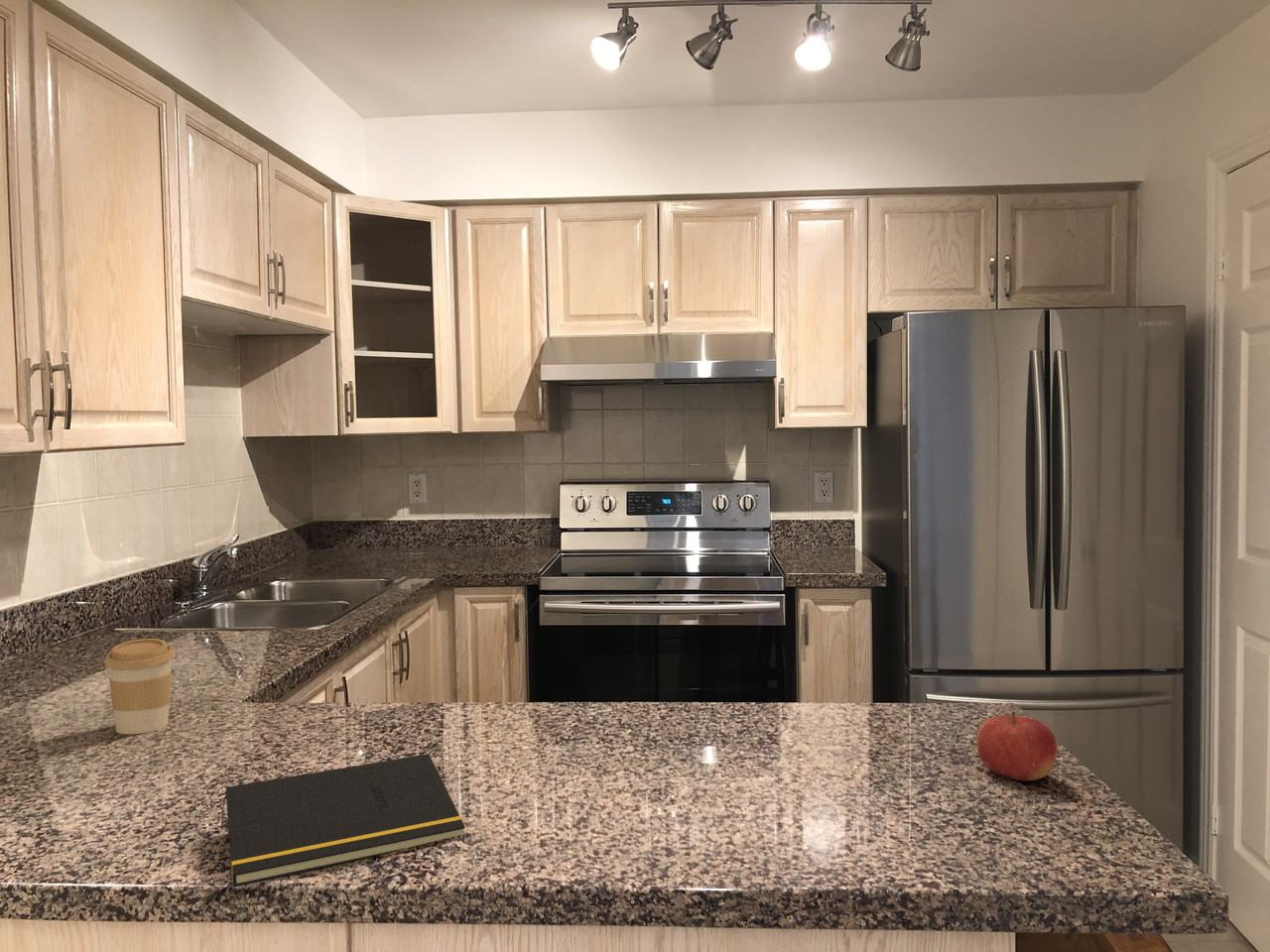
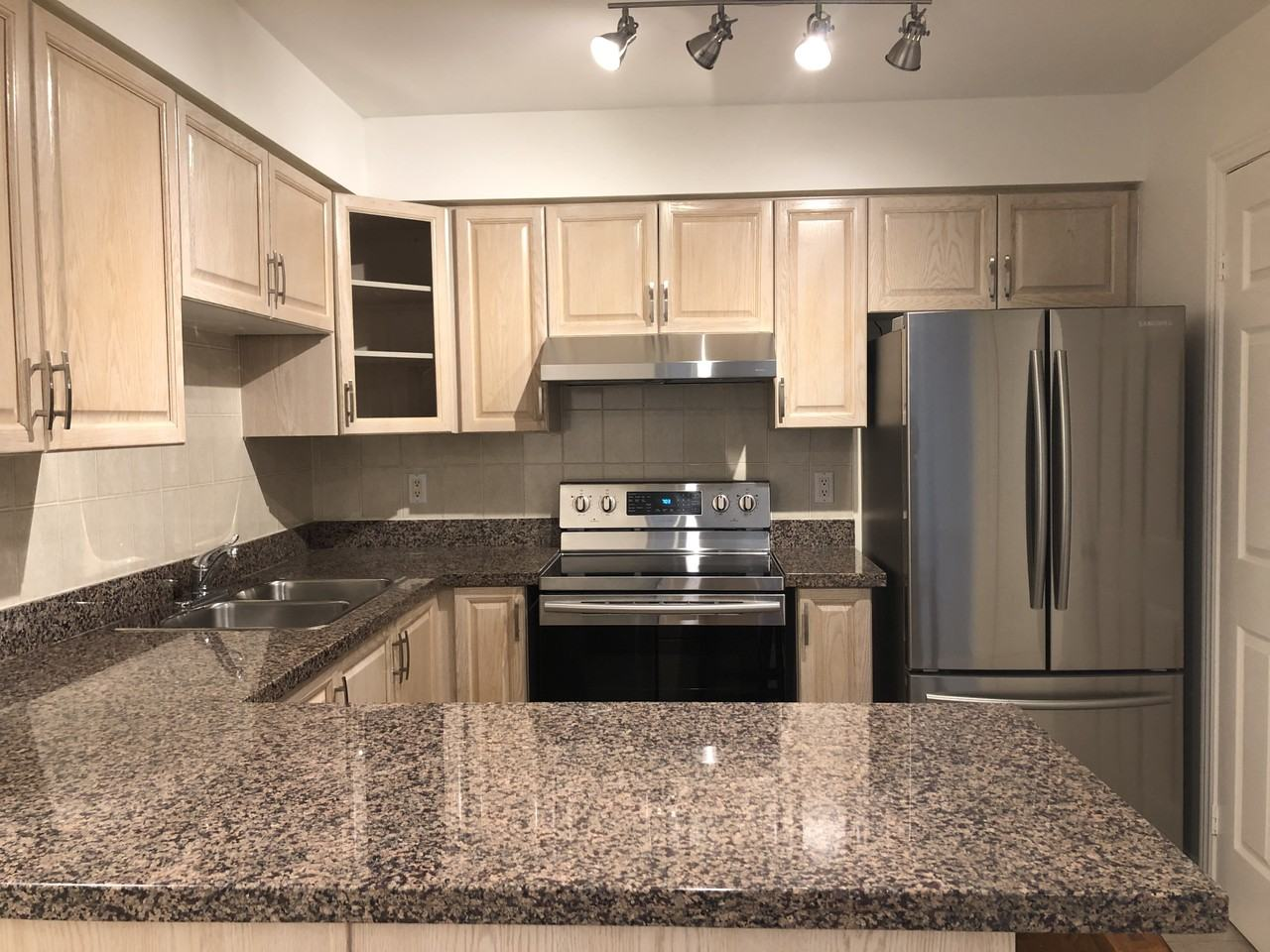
- coffee cup (141, 684)
- fruit (1016, 743)
- notepad (343, 811)
